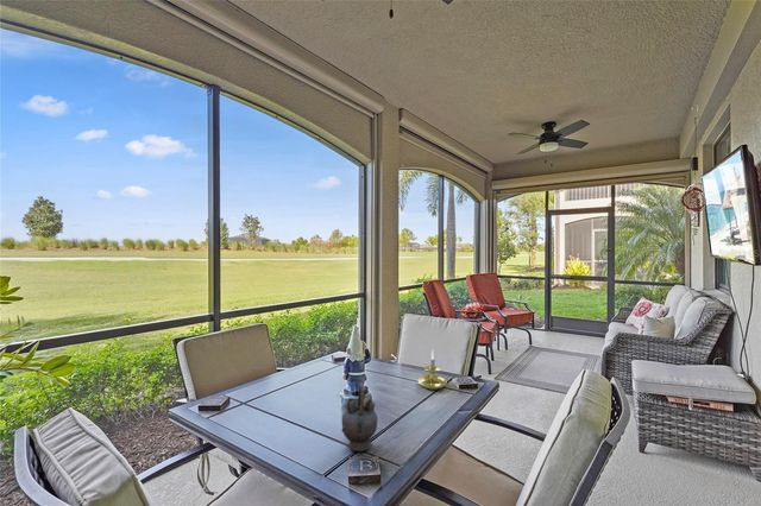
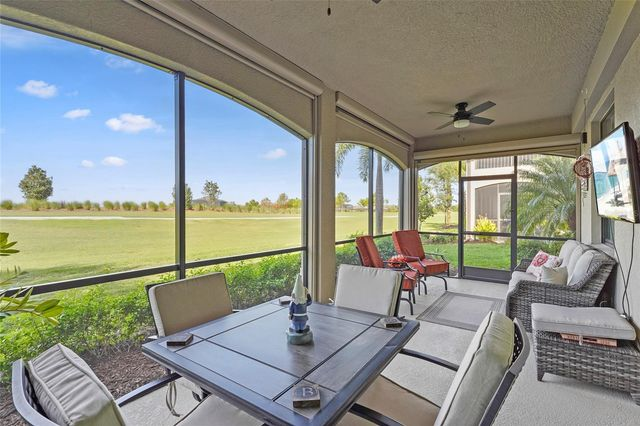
- teapot (359, 416)
- candle holder (432, 366)
